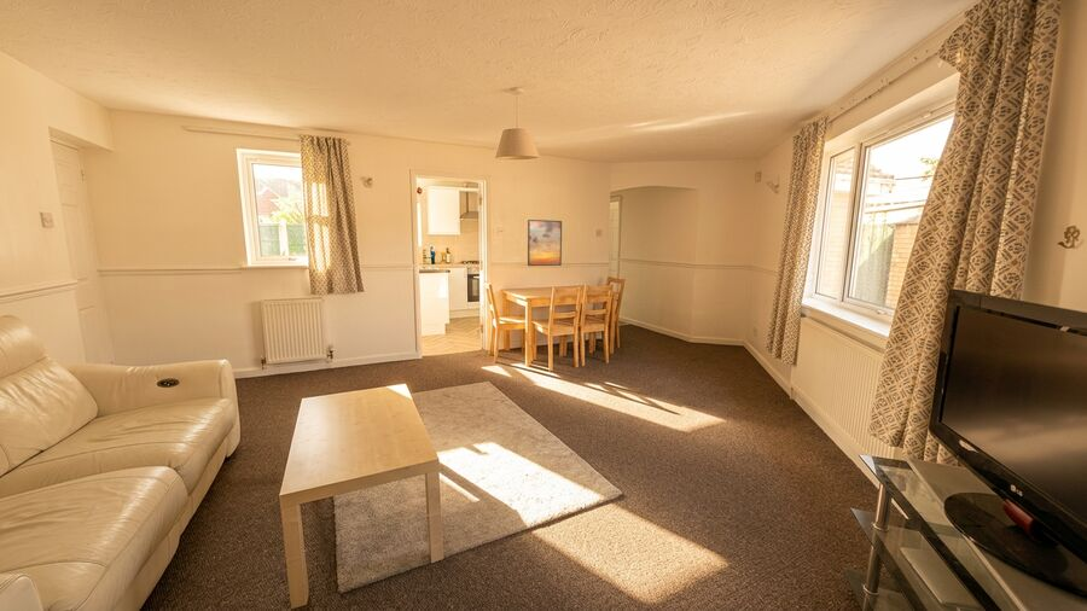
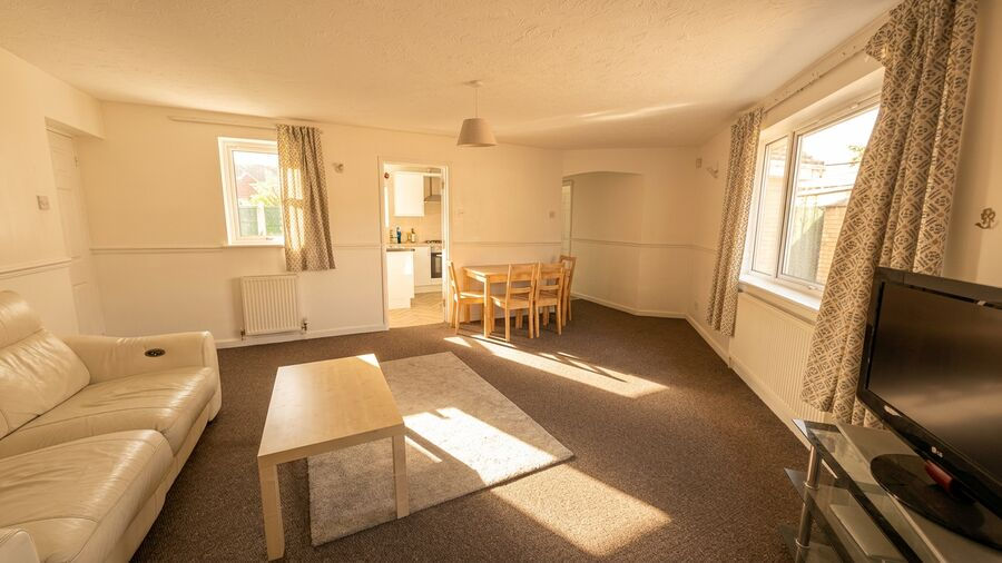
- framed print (545, 243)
